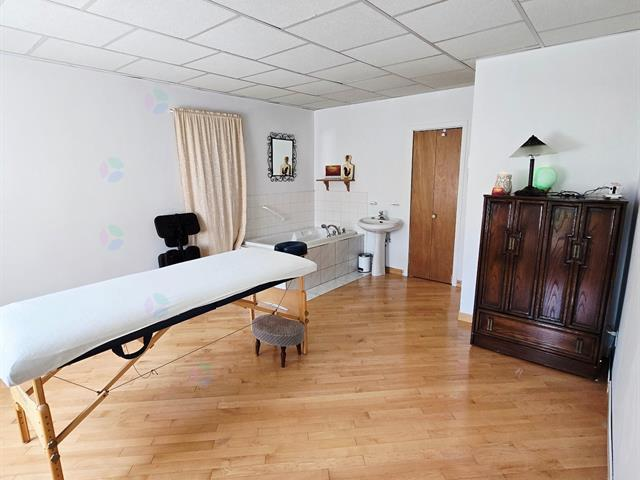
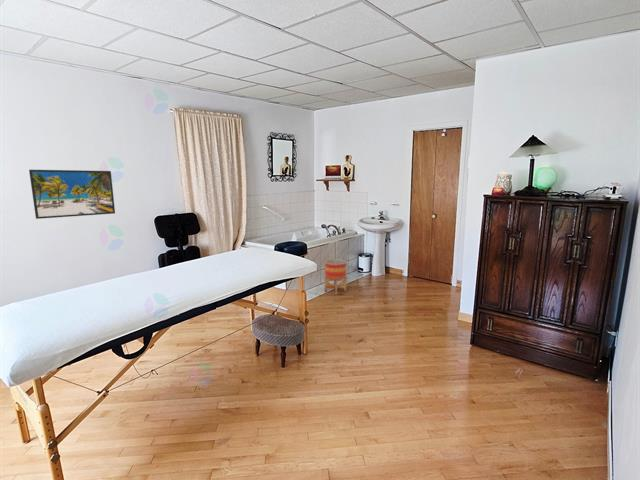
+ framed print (75, 193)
+ planter (335, 276)
